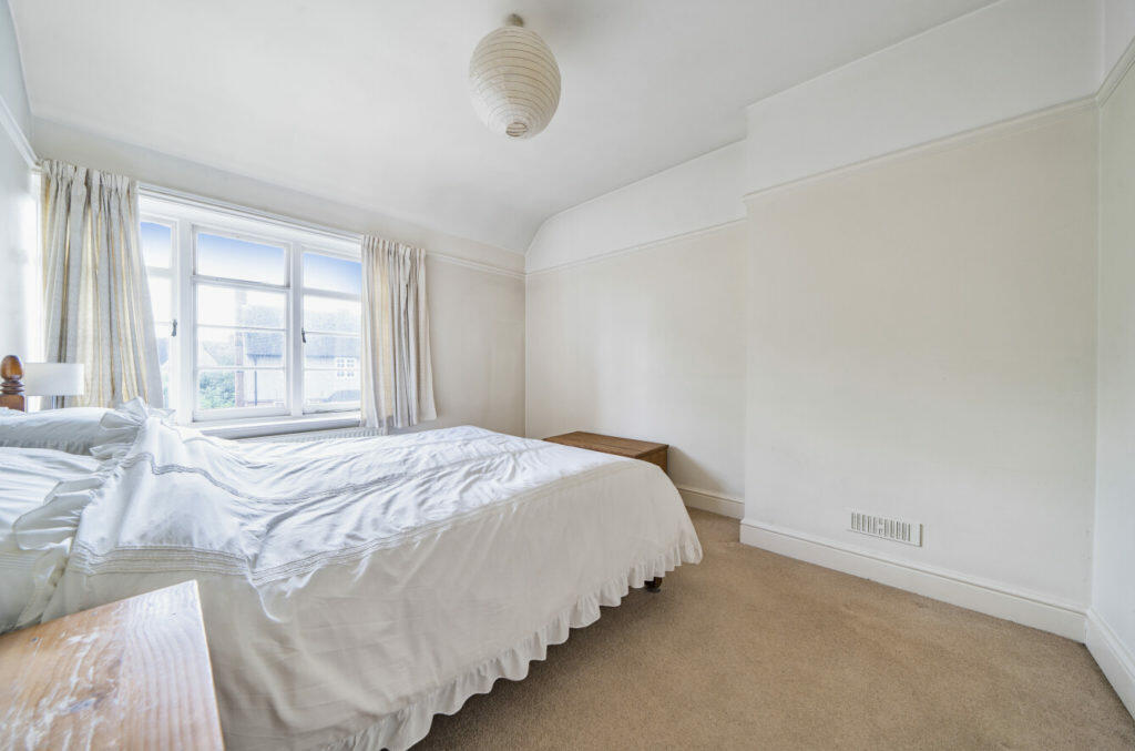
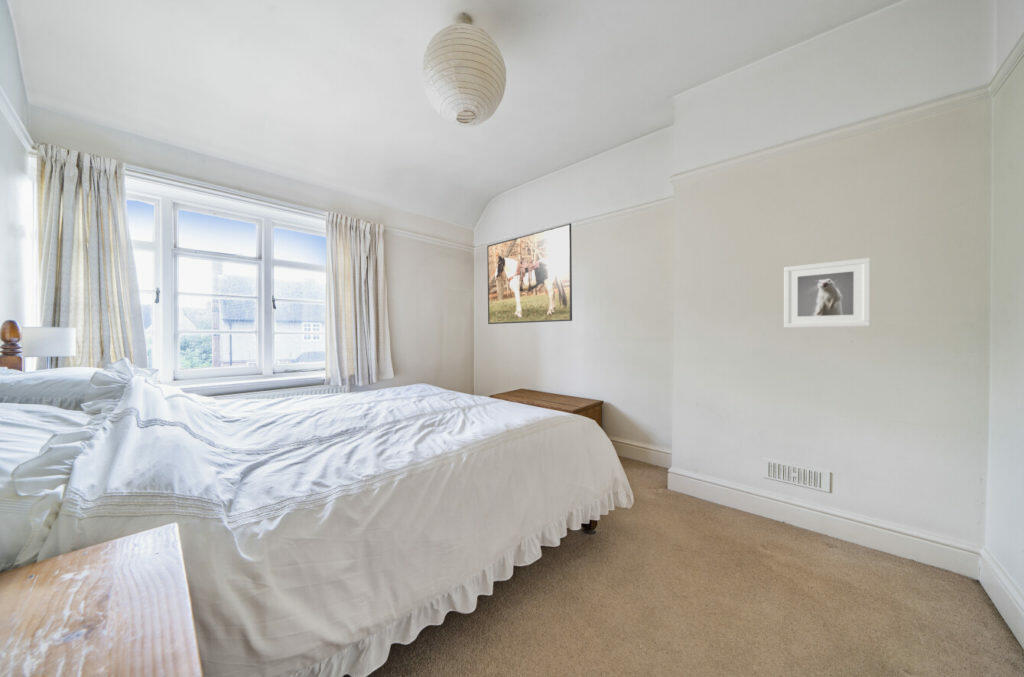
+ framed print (525, 279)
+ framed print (824, 295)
